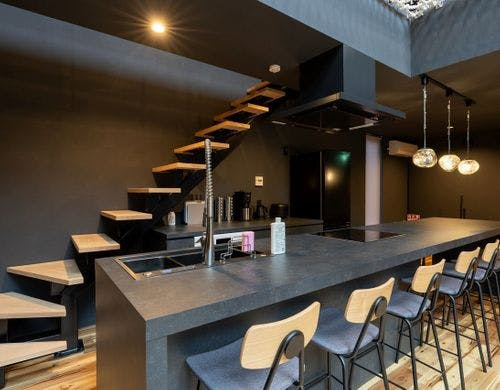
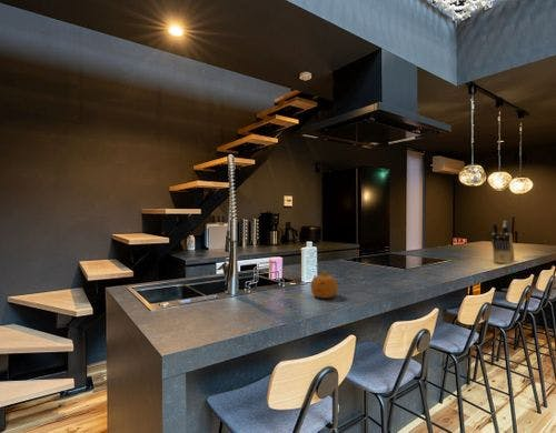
+ fruit (324, 283)
+ knife block (503, 241)
